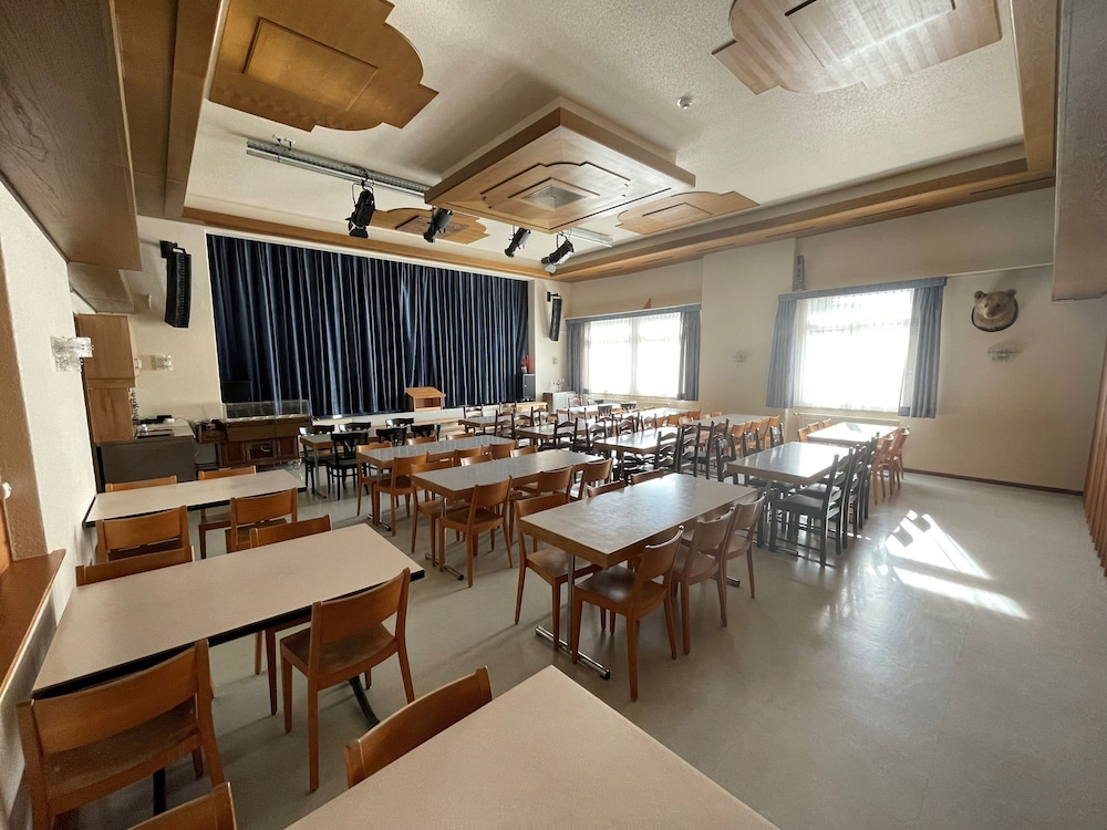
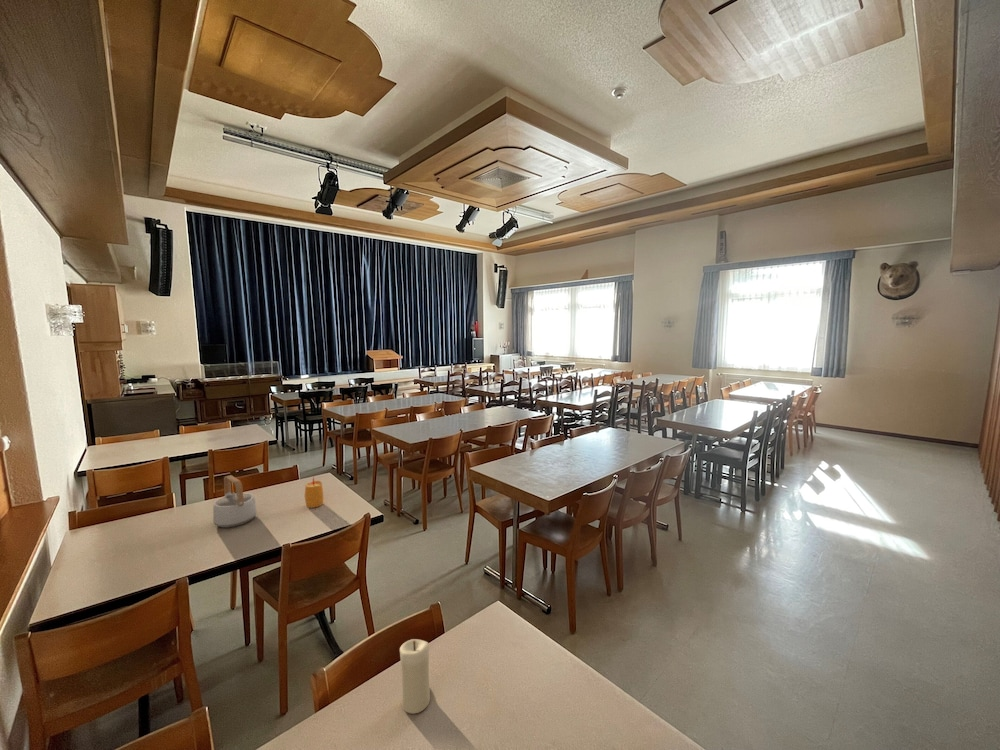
+ candle (313, 490)
+ candle (415, 670)
+ teapot (232, 498)
